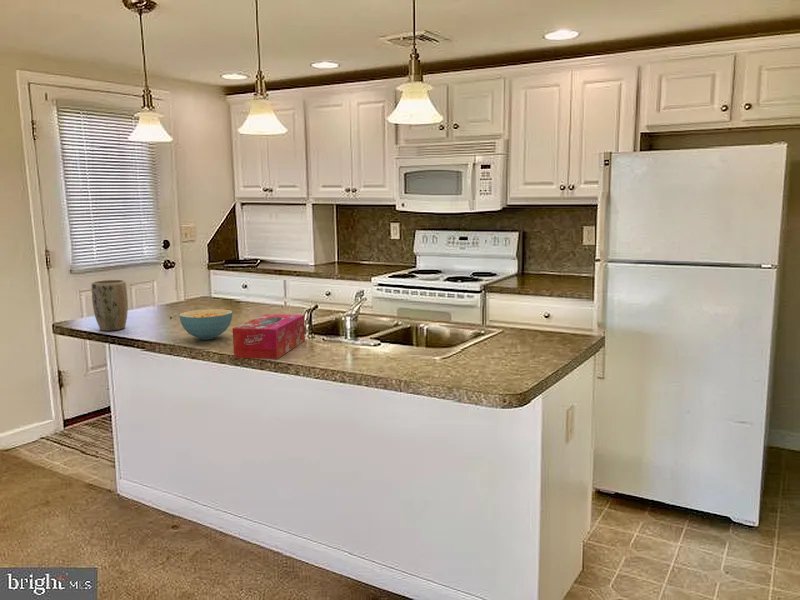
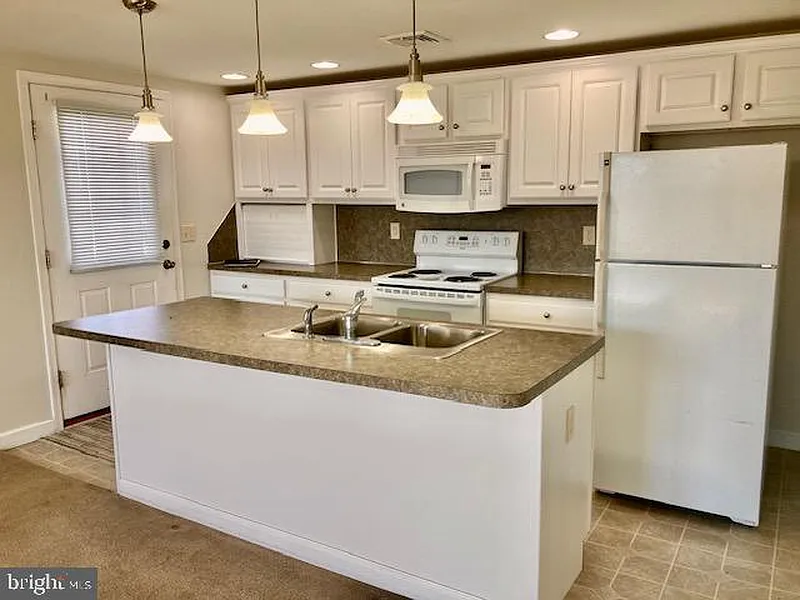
- tissue box (270, 335)
- plant pot (110, 305)
- cereal bowl (206, 325)
